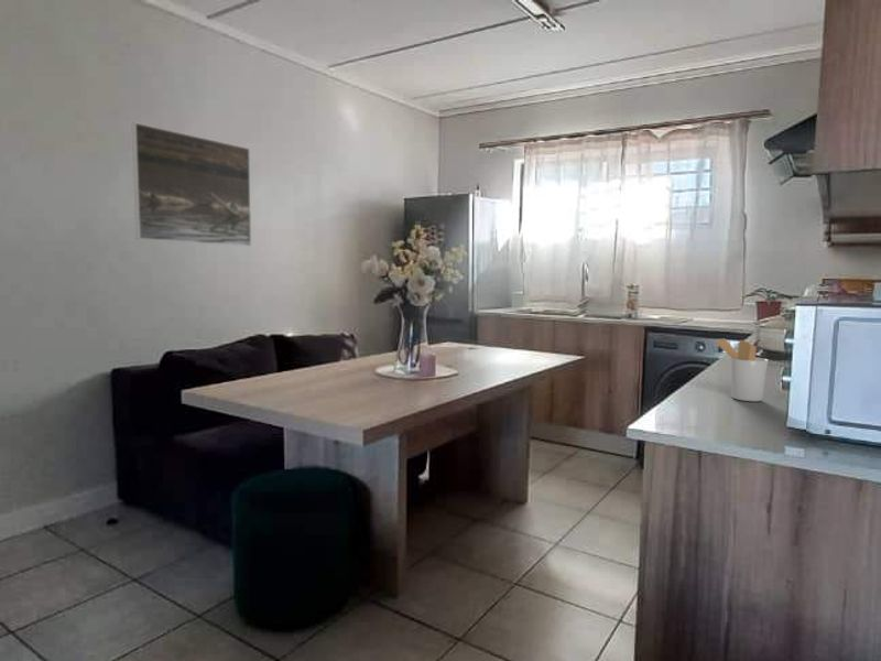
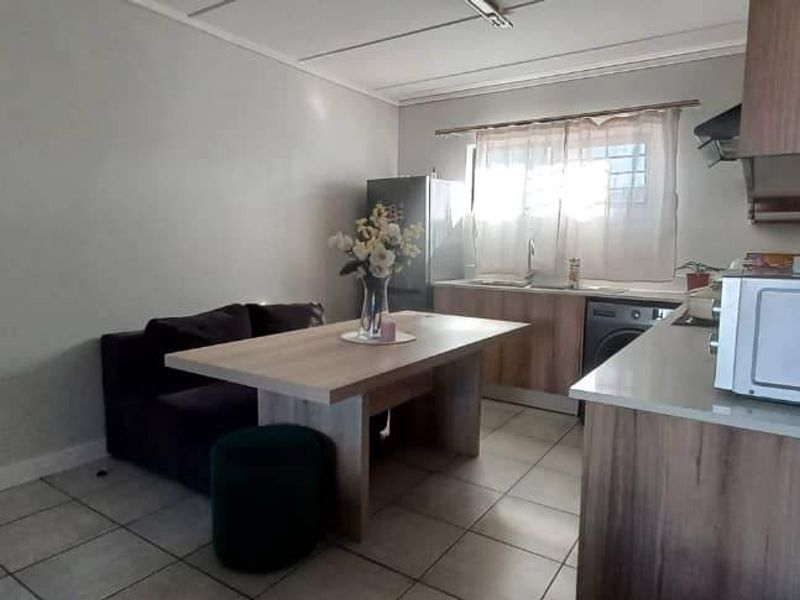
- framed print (197, 189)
- utensil holder (739, 367)
